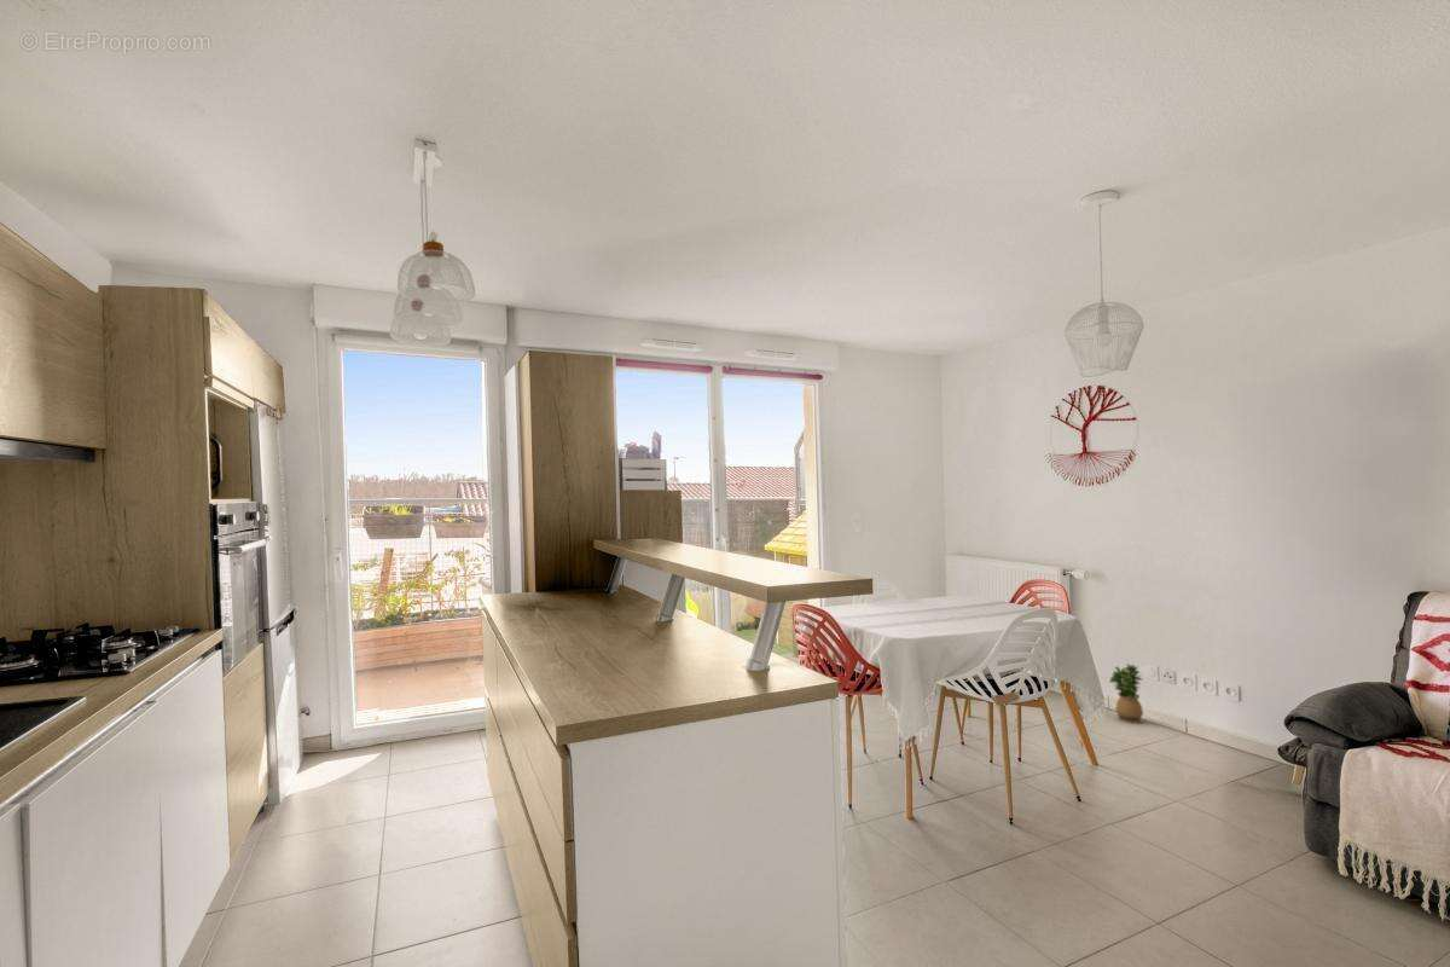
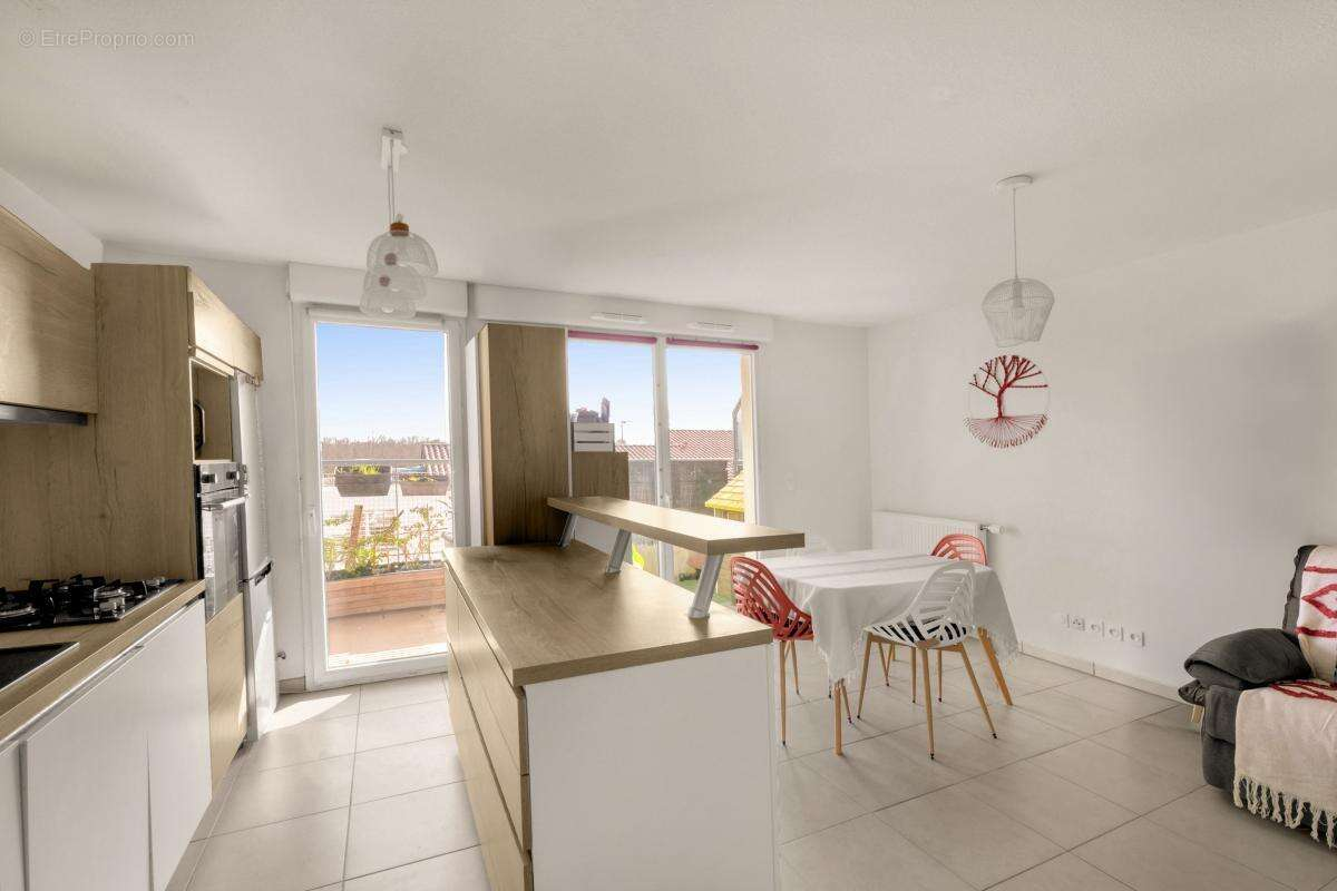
- potted plant (1127, 690)
